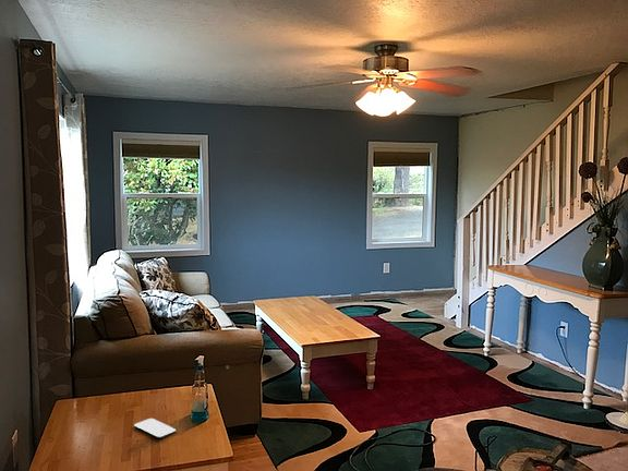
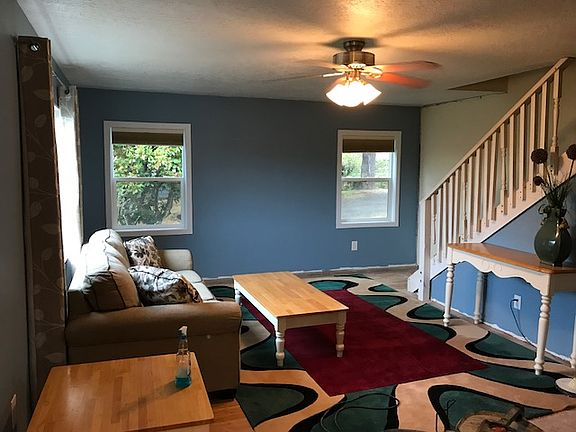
- smartphone (155, 427)
